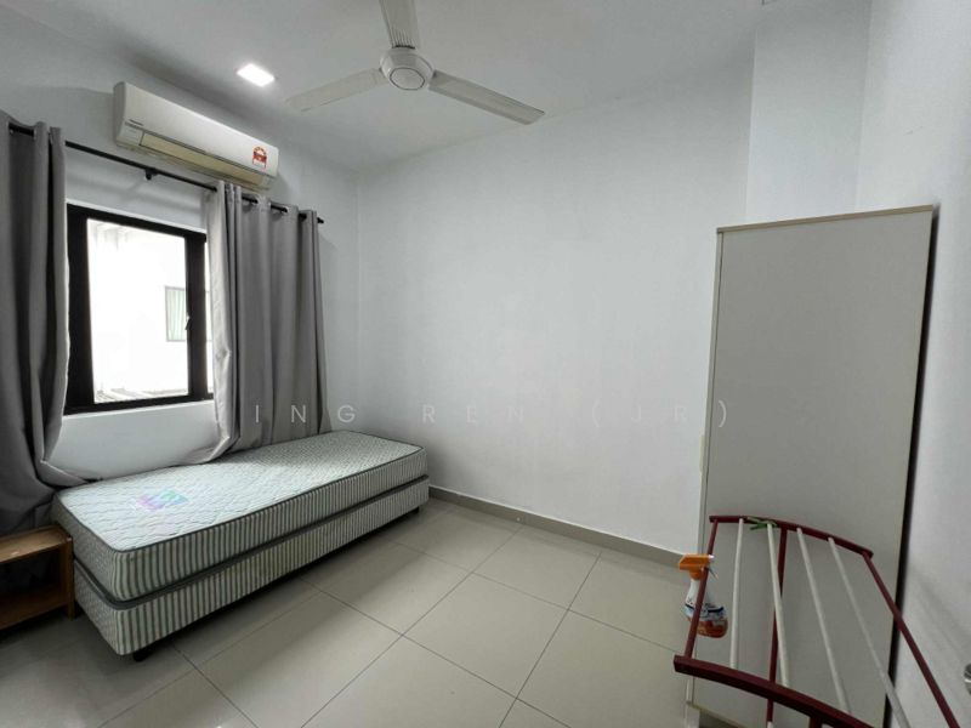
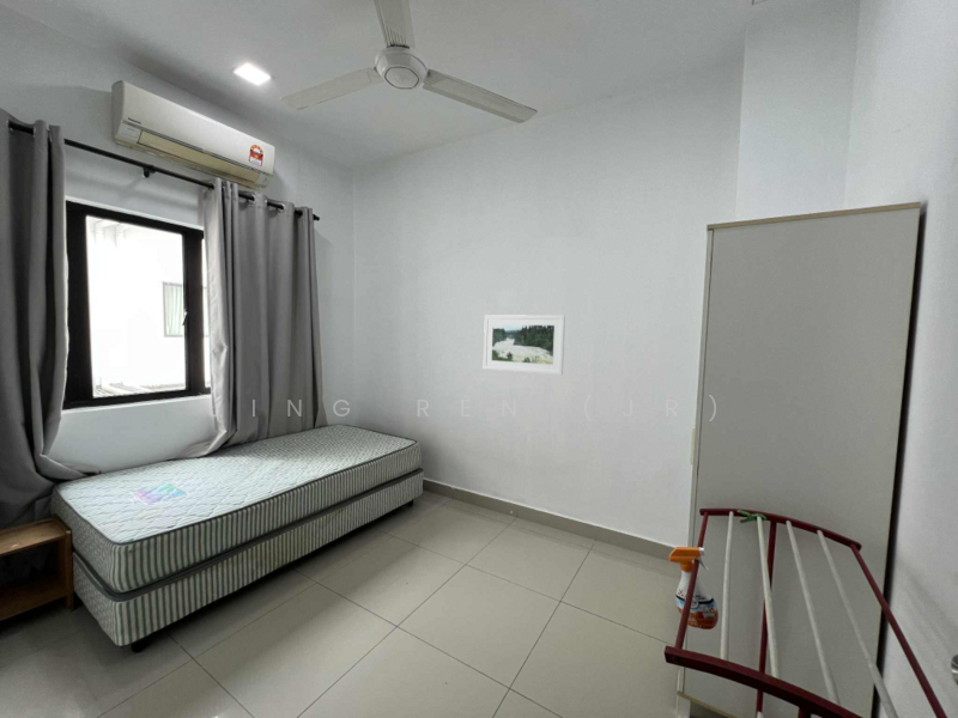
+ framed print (521, 343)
